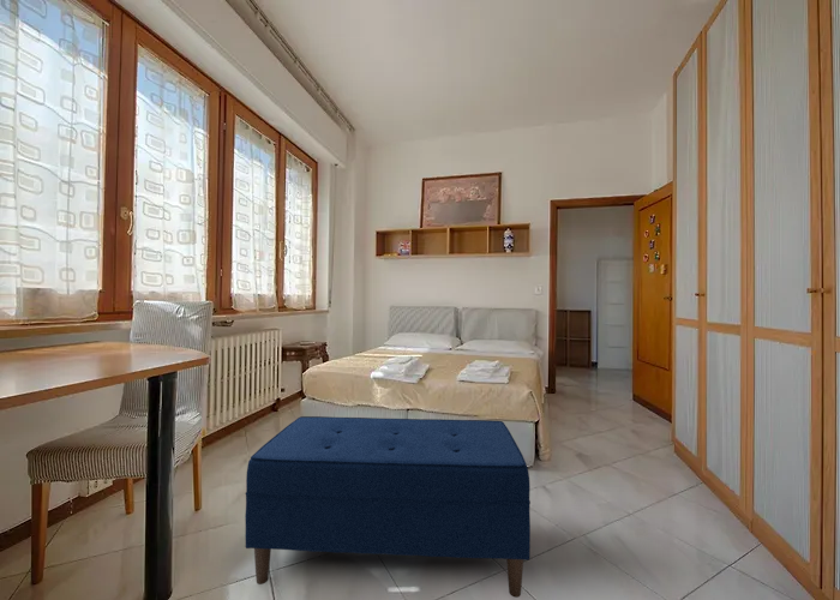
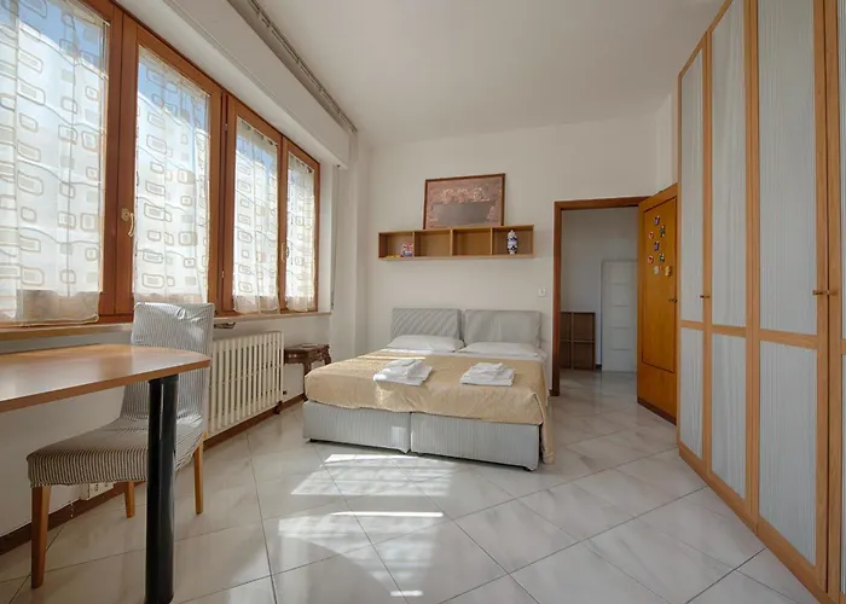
- bench (392, 493)
